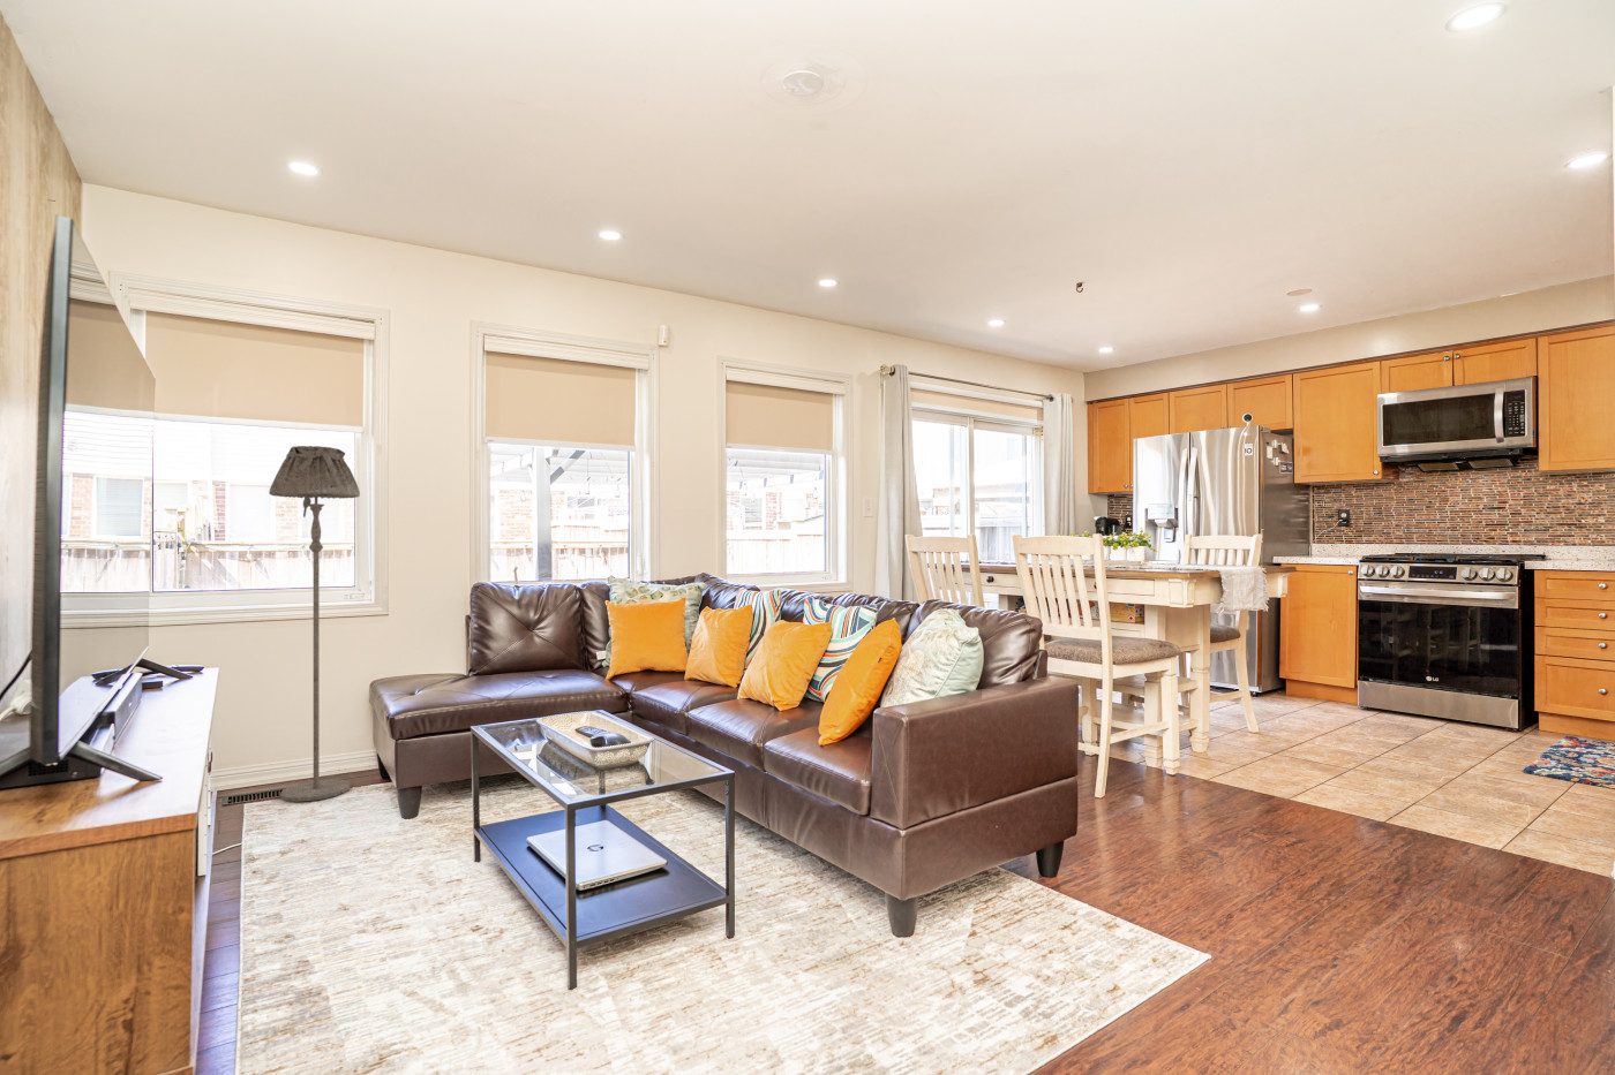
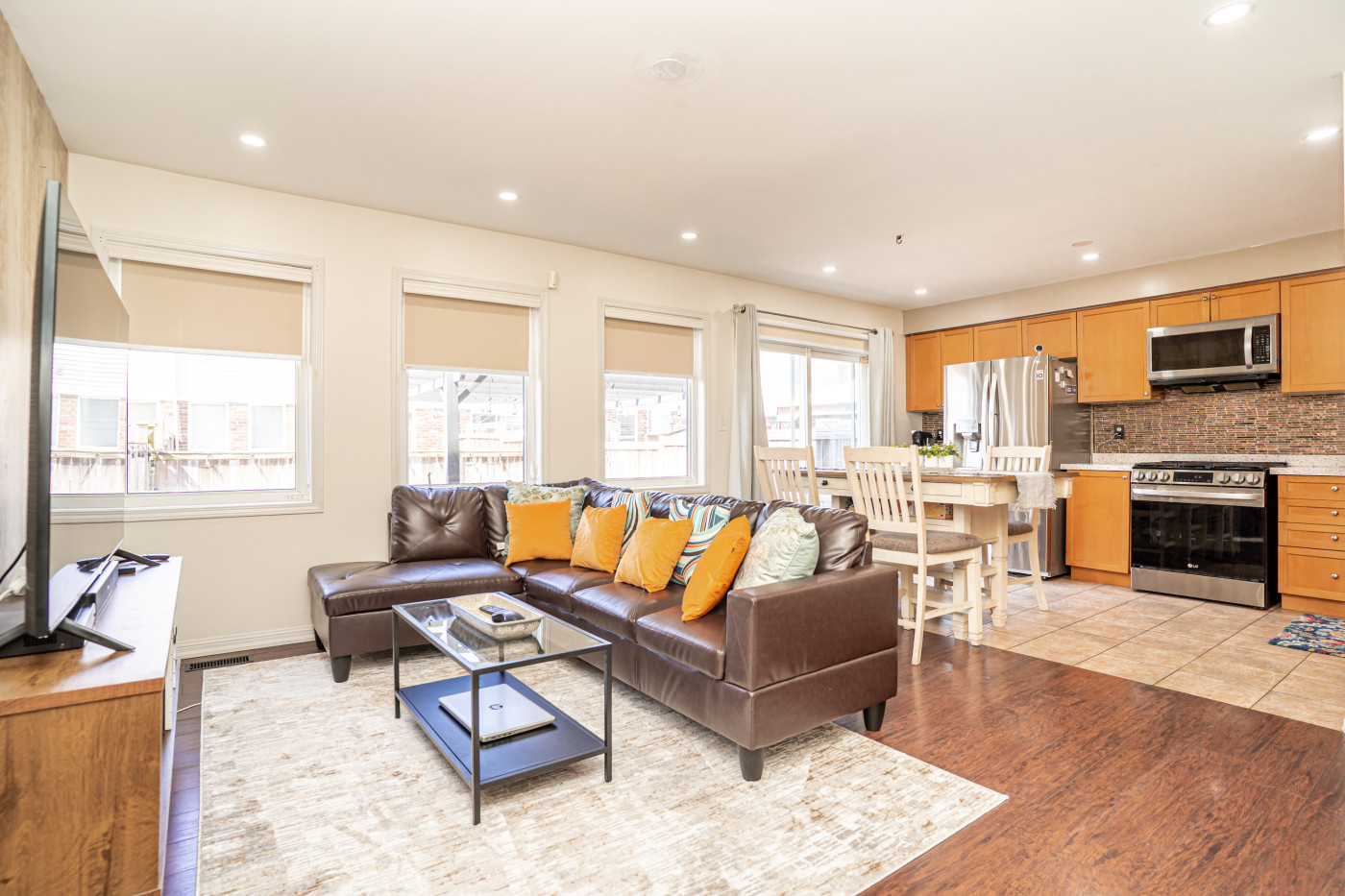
- floor lamp (315, 619)
